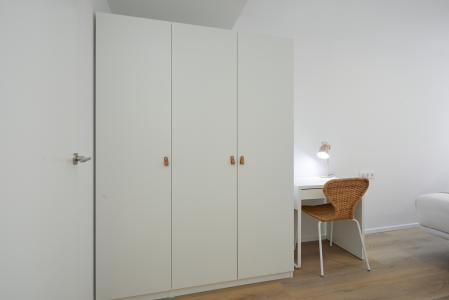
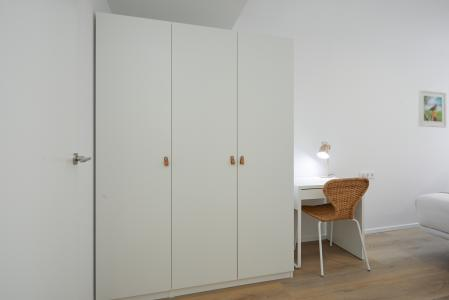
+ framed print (432, 108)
